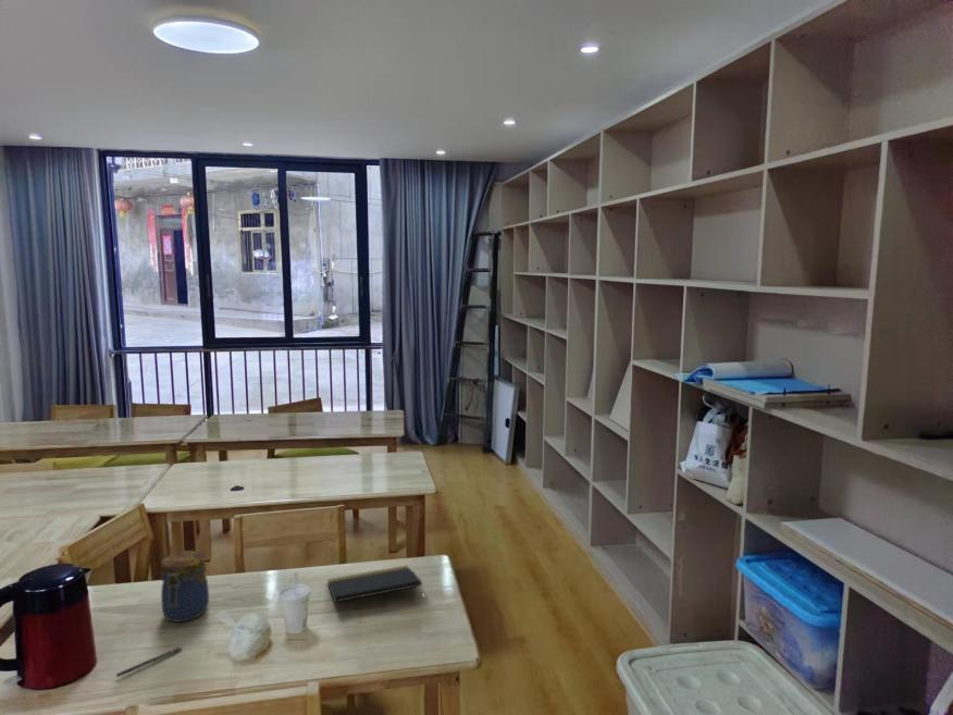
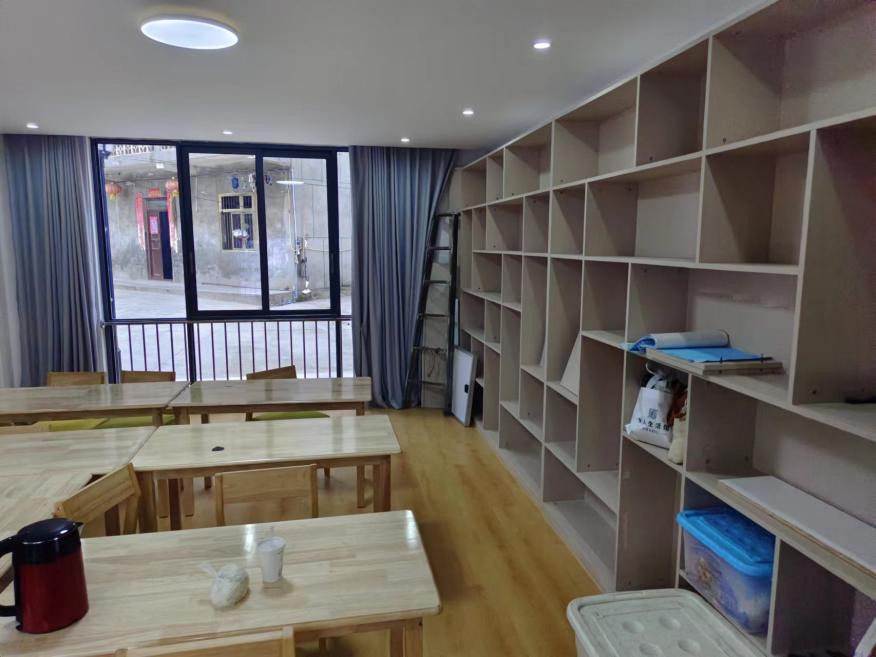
- notepad (373, 582)
- pen (151, 661)
- jar (183, 585)
